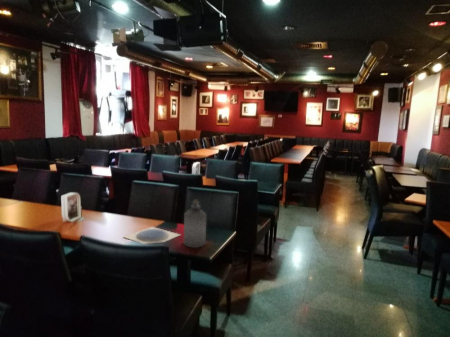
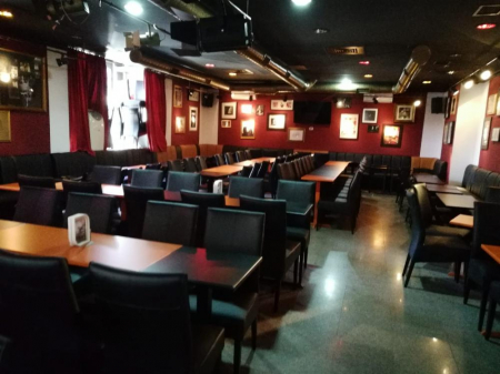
- bottle (195, 221)
- plate (152, 234)
